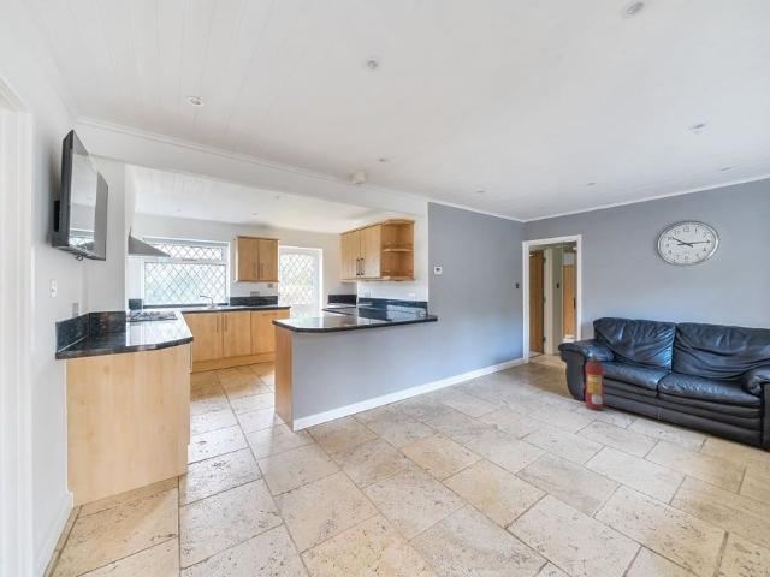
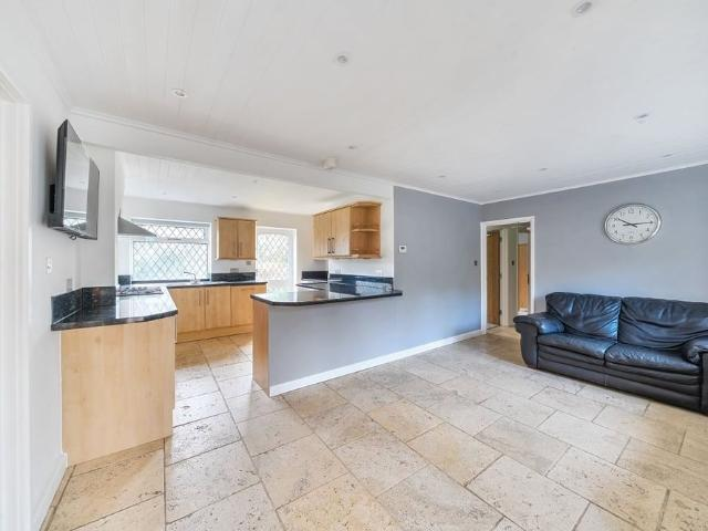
- fire extinguisher (593, 380)
